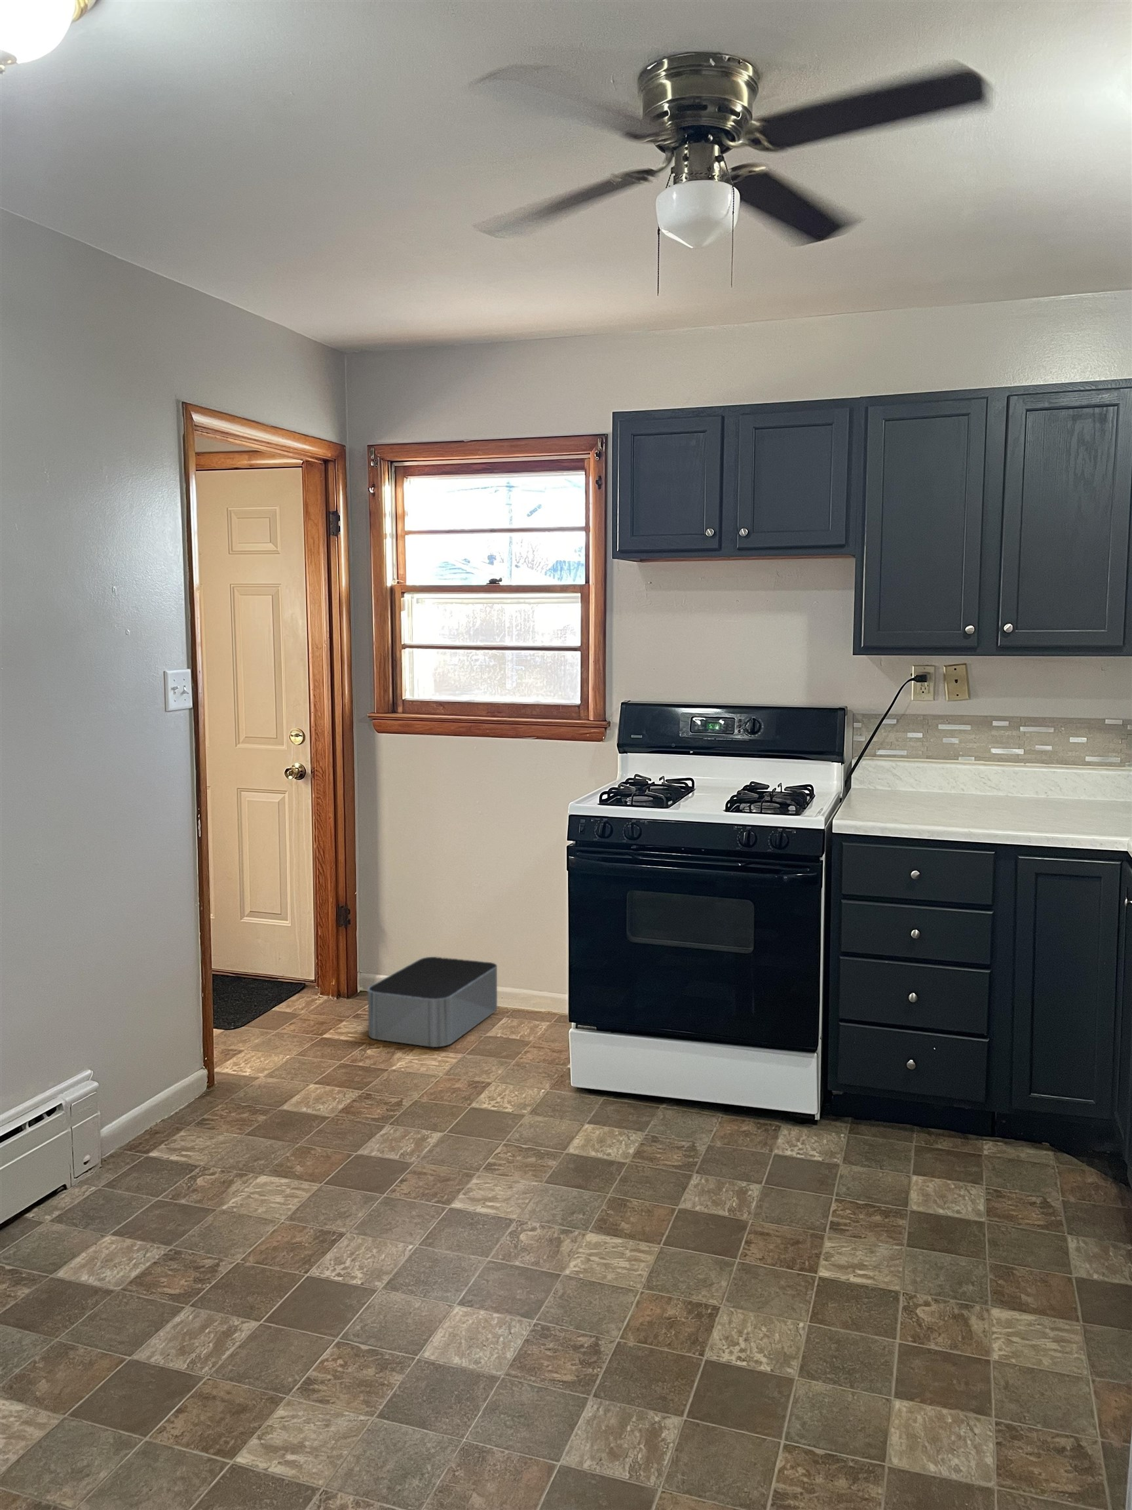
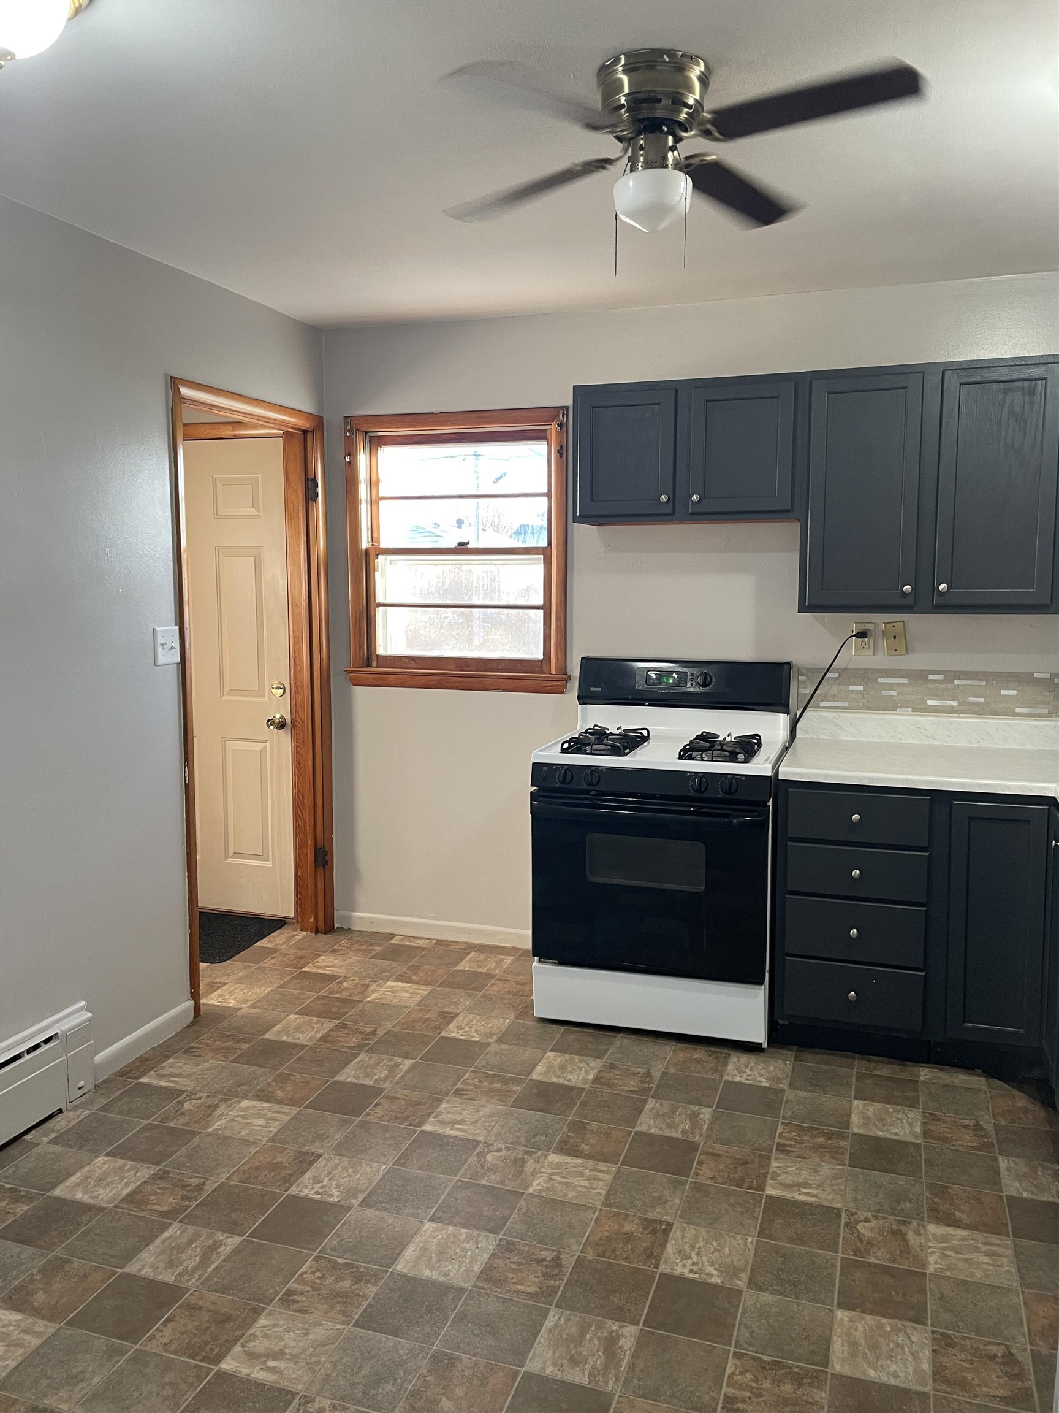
- storage bin (434, 999)
